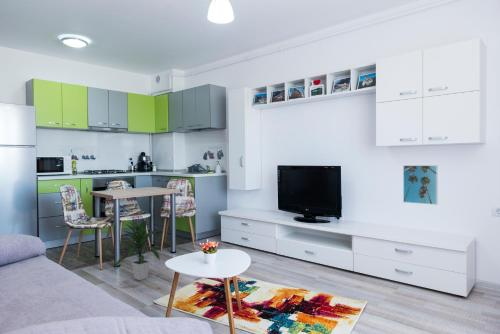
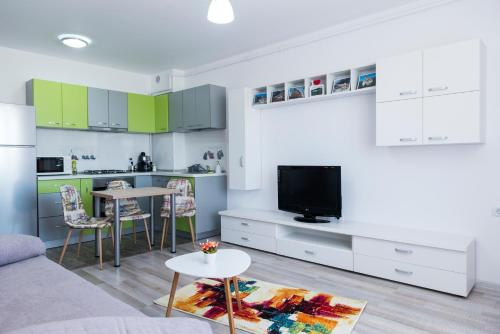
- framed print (420, 184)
- indoor plant (138, 247)
